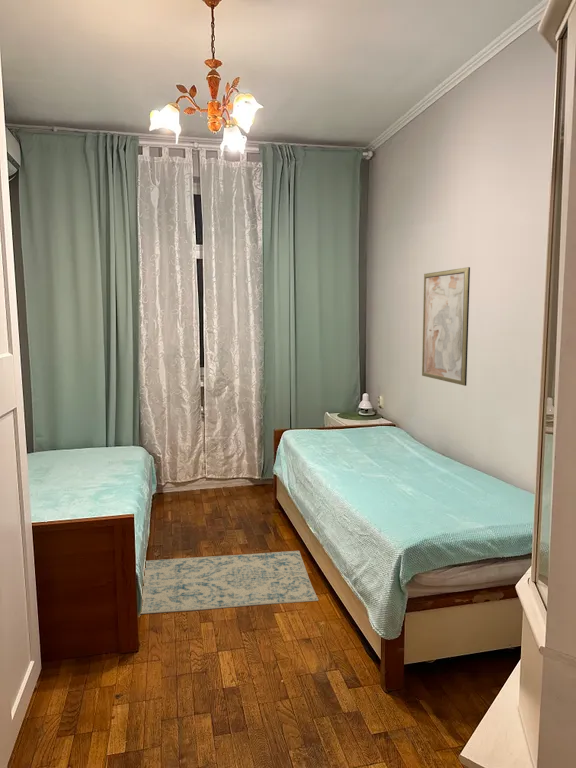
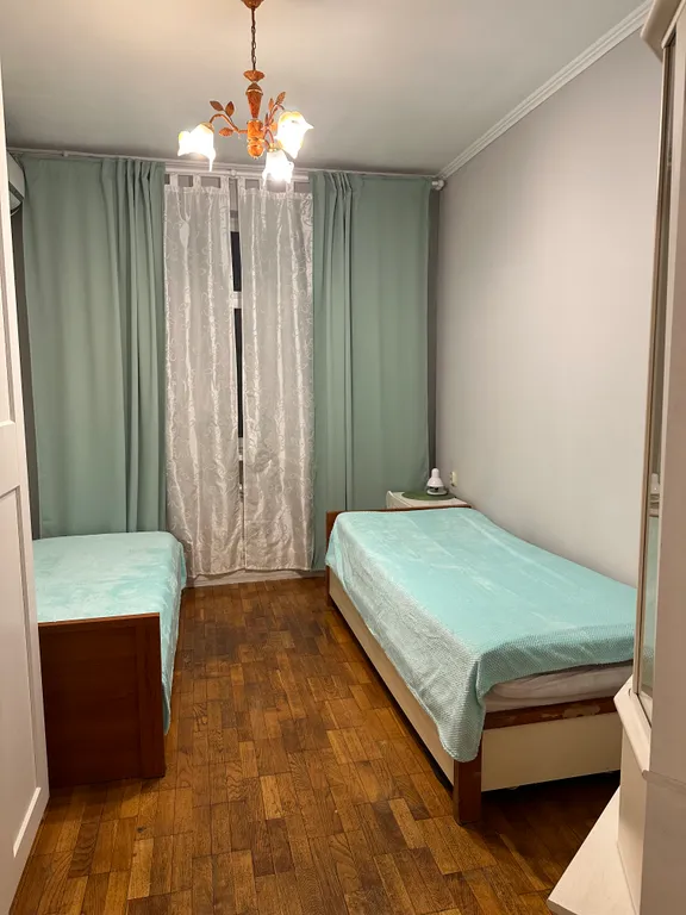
- wall art (443, 326)
- rug (193, 581)
